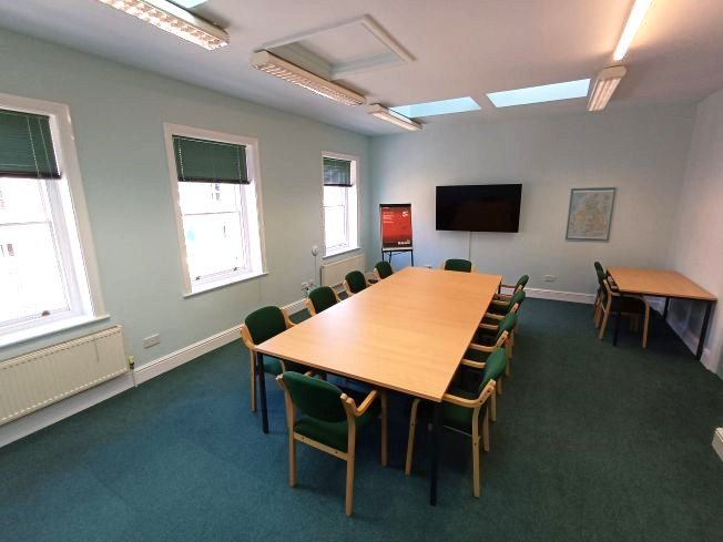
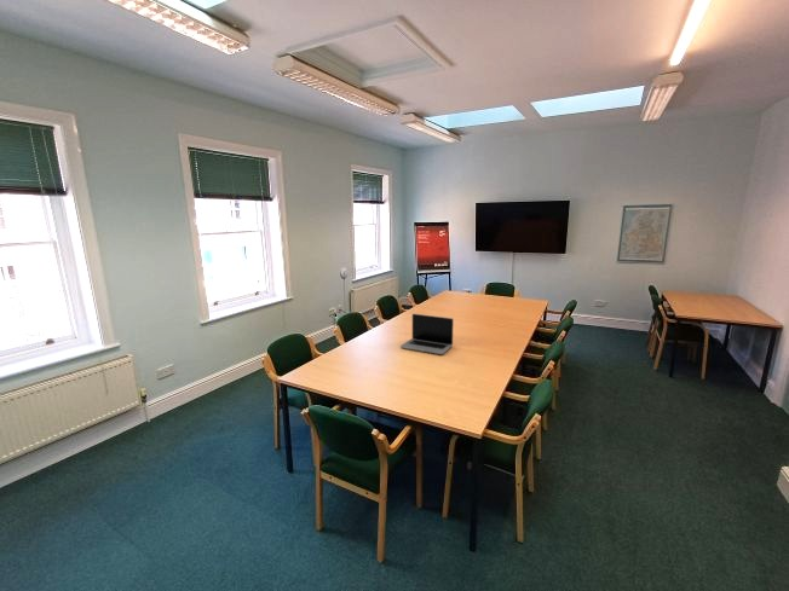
+ laptop (426, 332)
